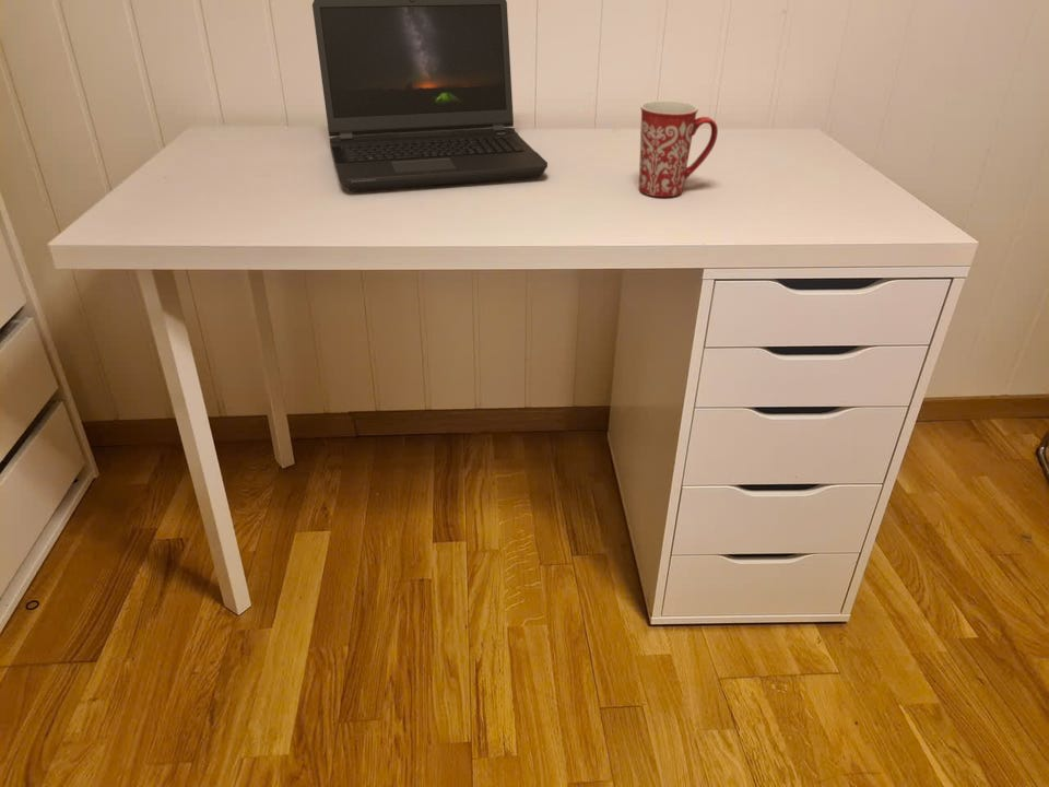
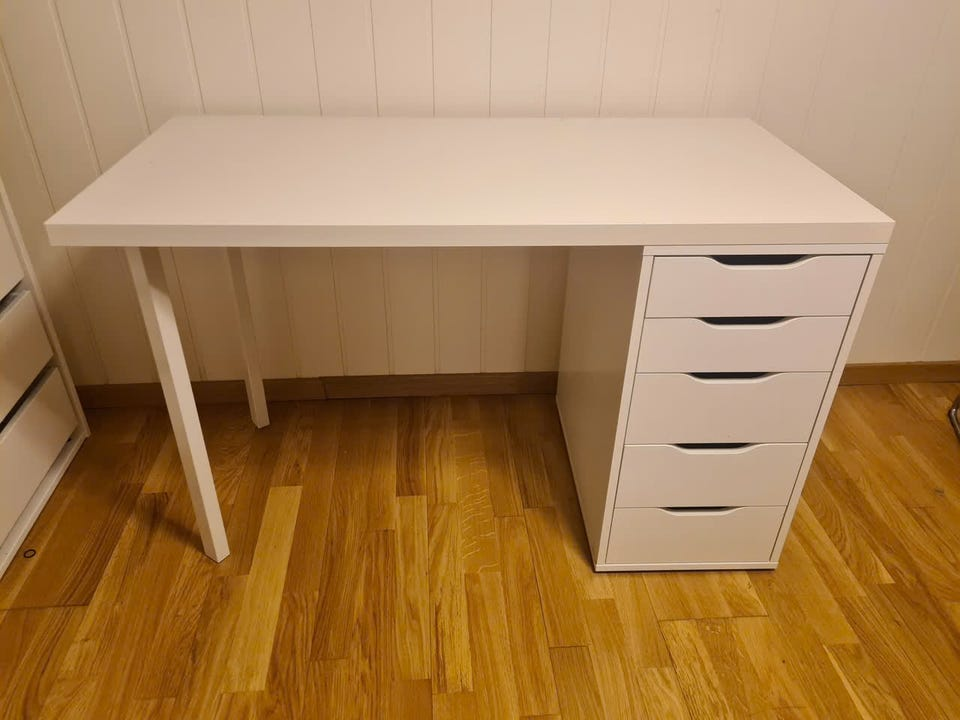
- laptop computer (429, 85)
- mug (675, 150)
